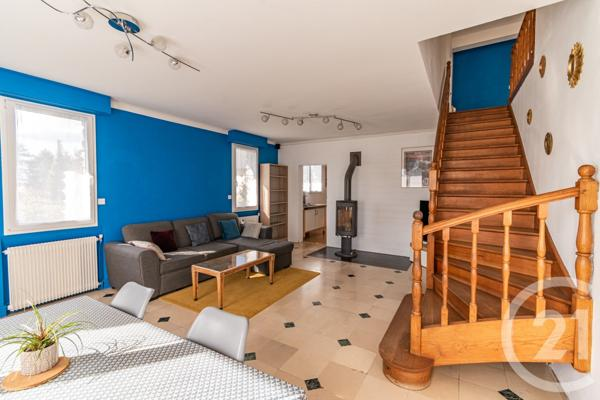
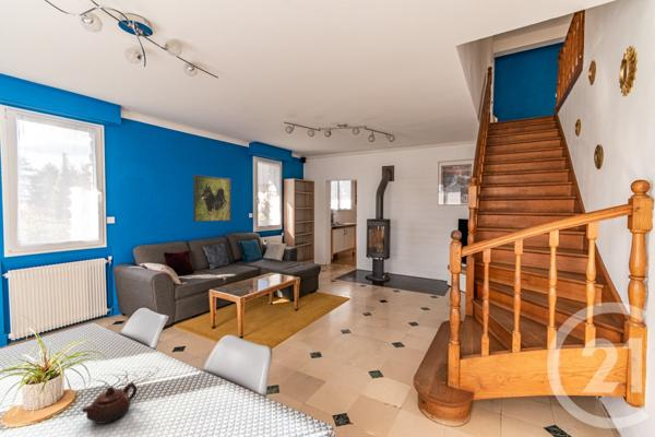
+ teapot (111, 400)
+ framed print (213, 199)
